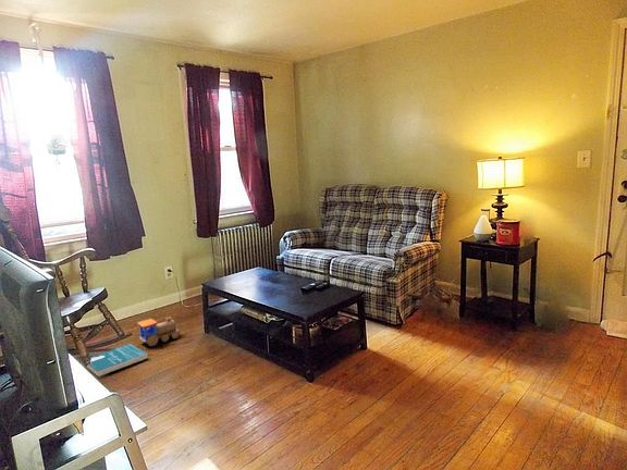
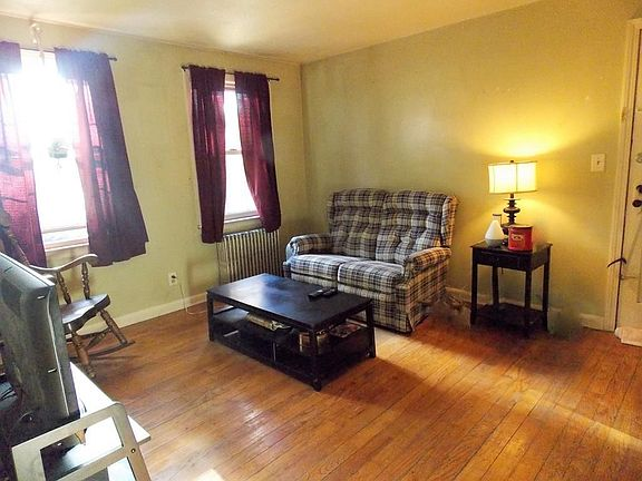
- toy train (159, 329)
- book (115, 358)
